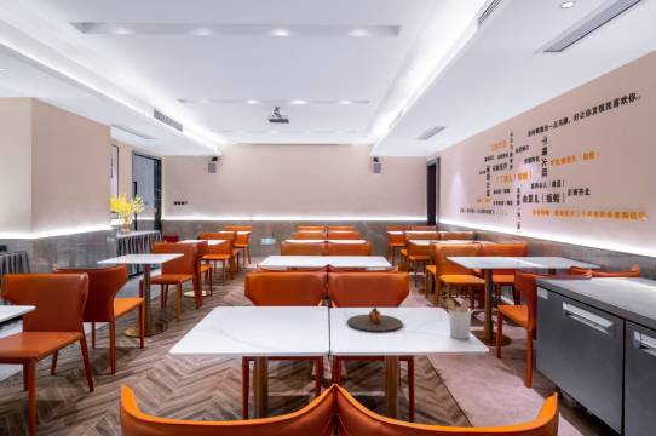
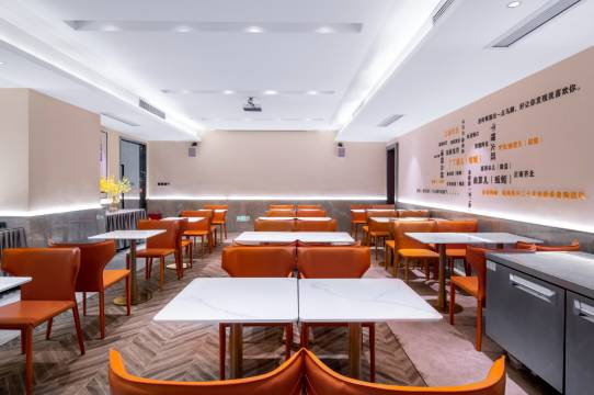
- utensil holder (454, 316)
- plate (374, 315)
